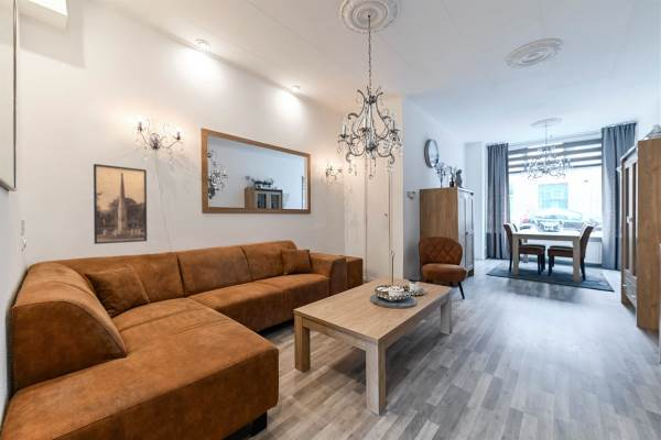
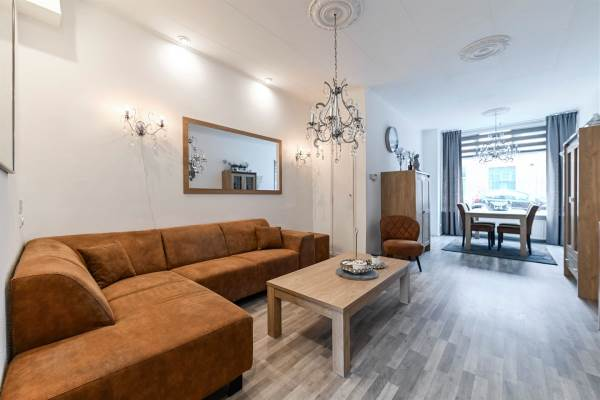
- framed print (121, 205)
